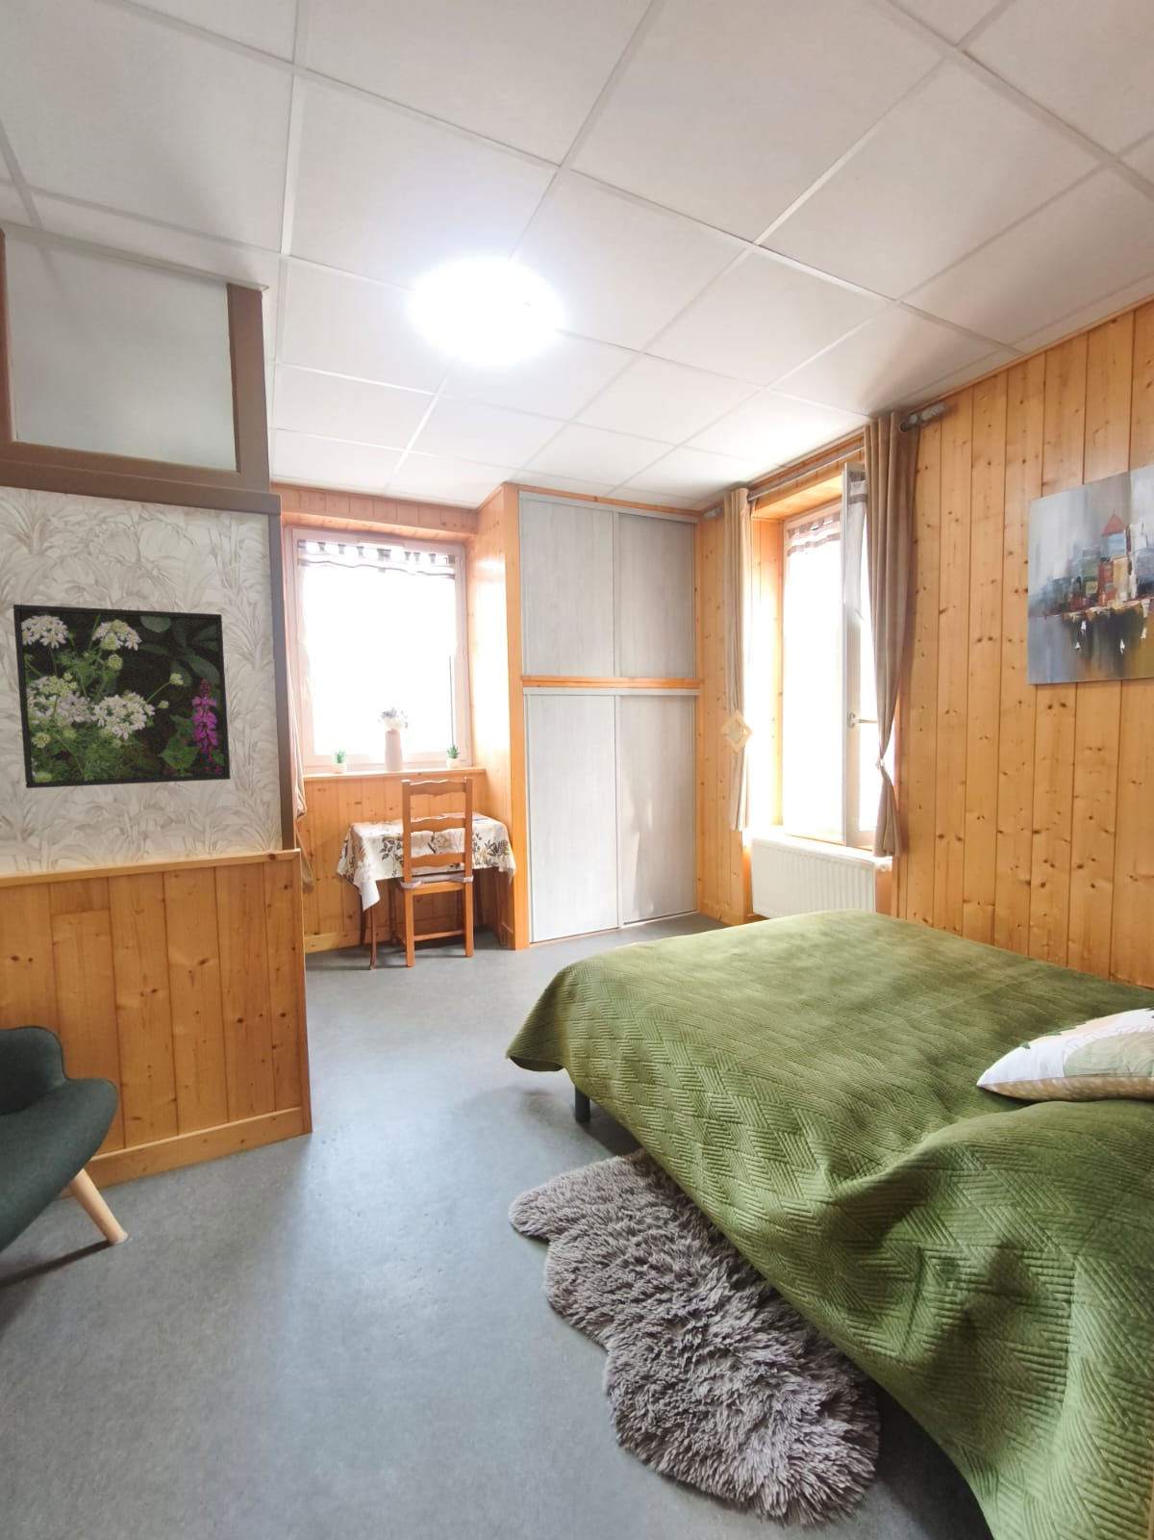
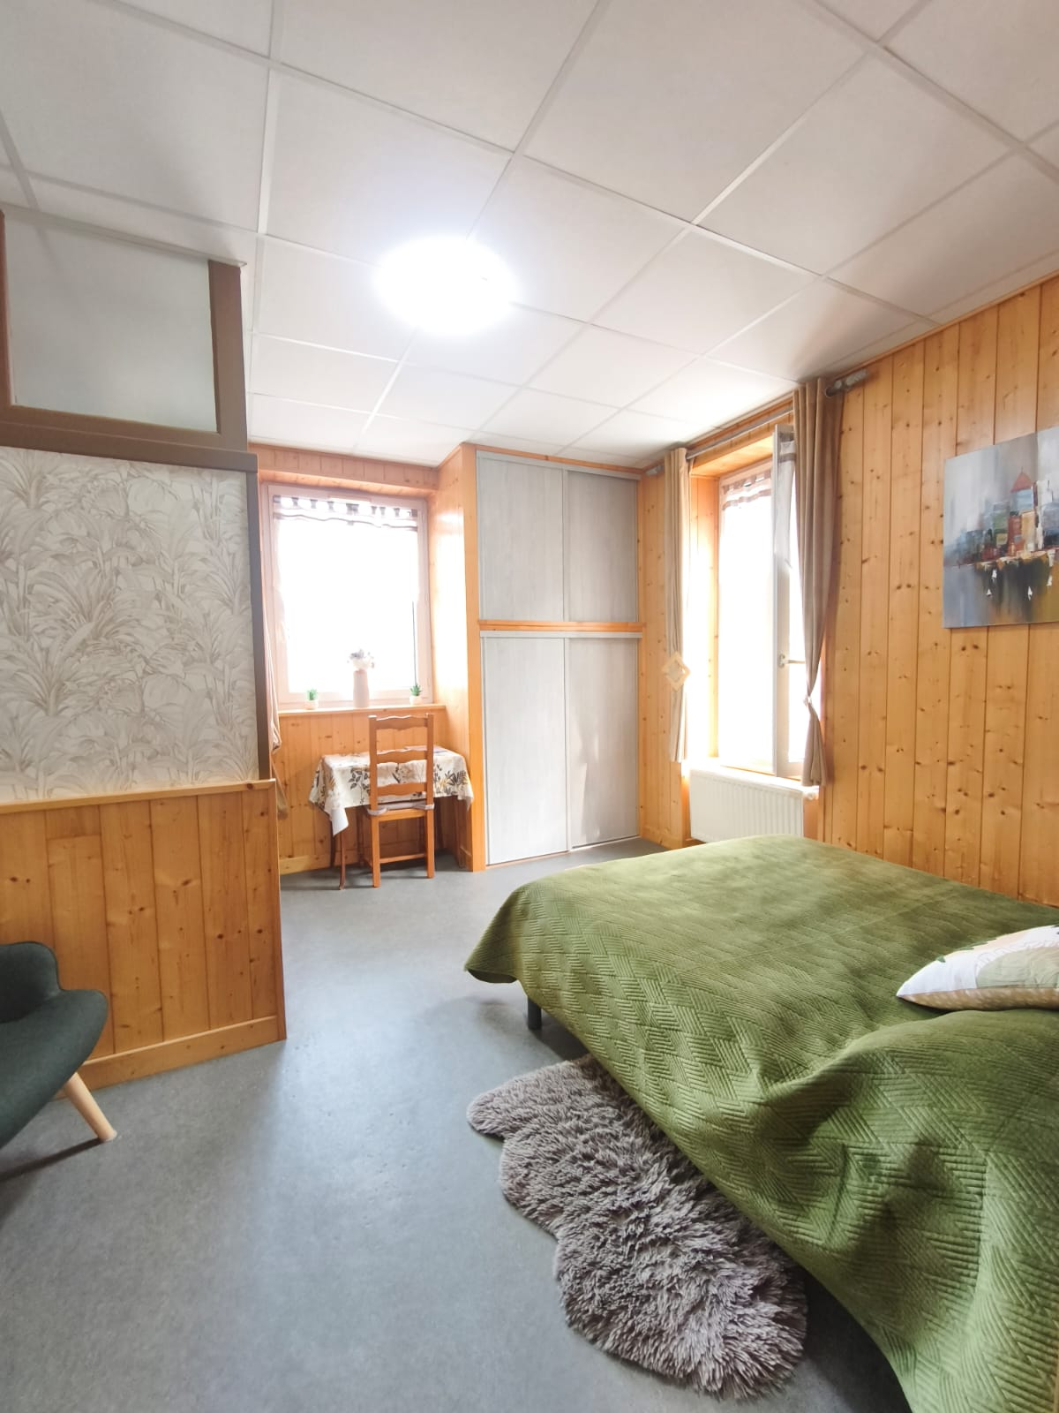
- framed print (128, 697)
